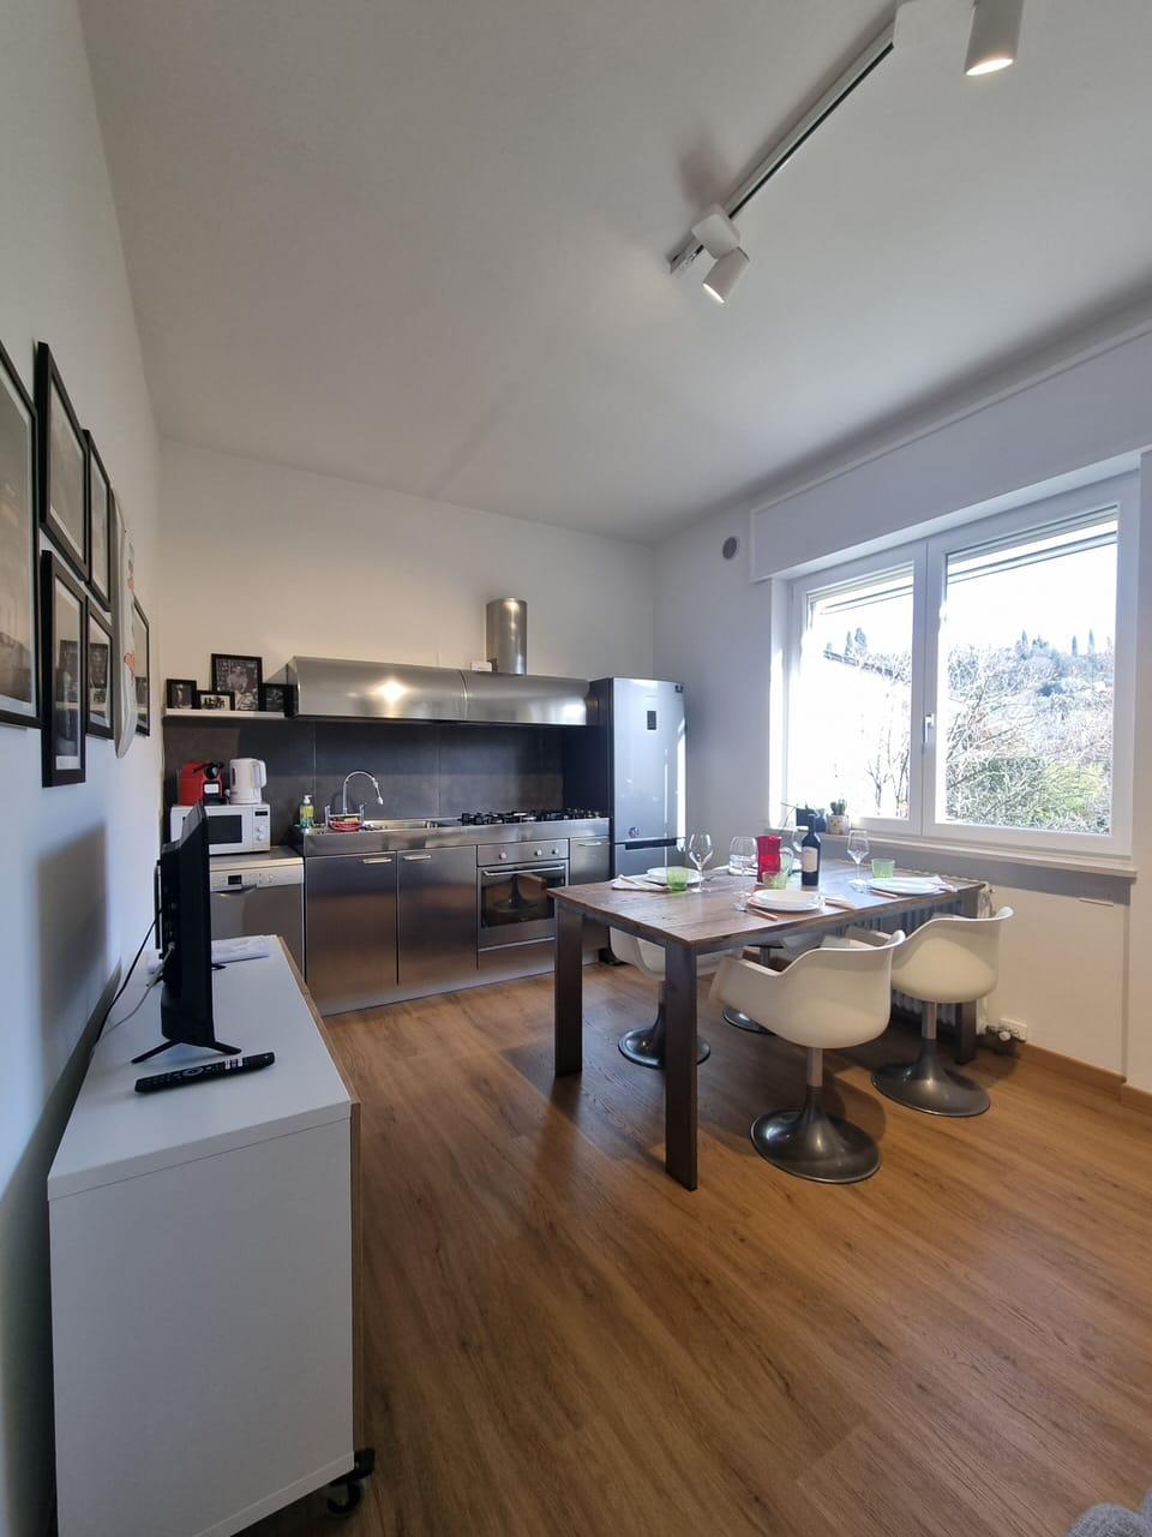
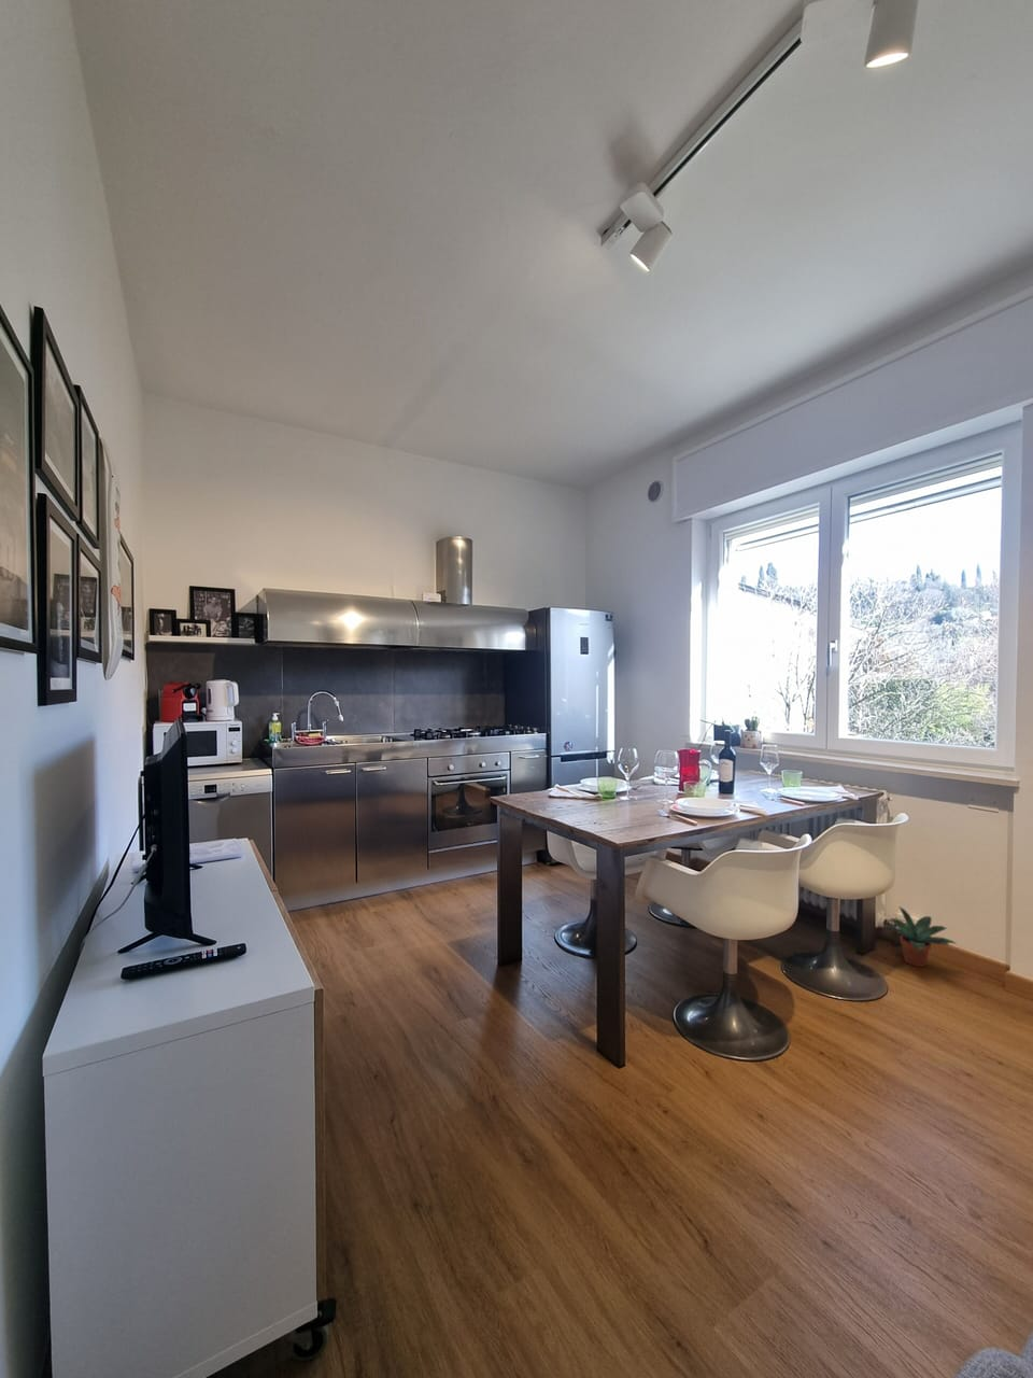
+ potted plant (916, 936)
